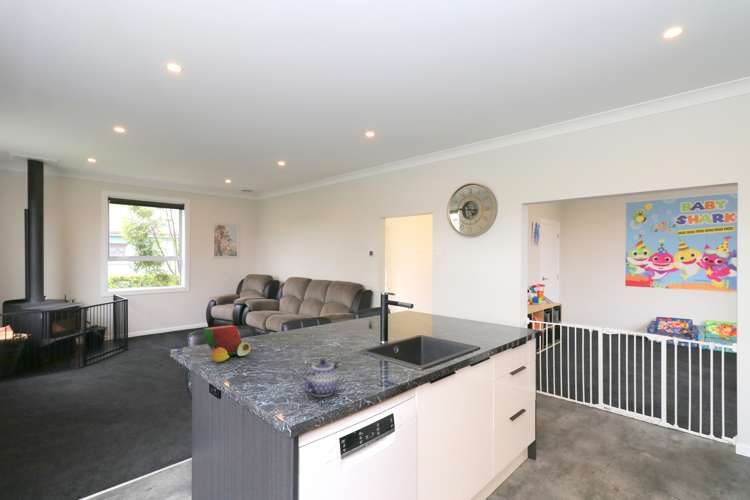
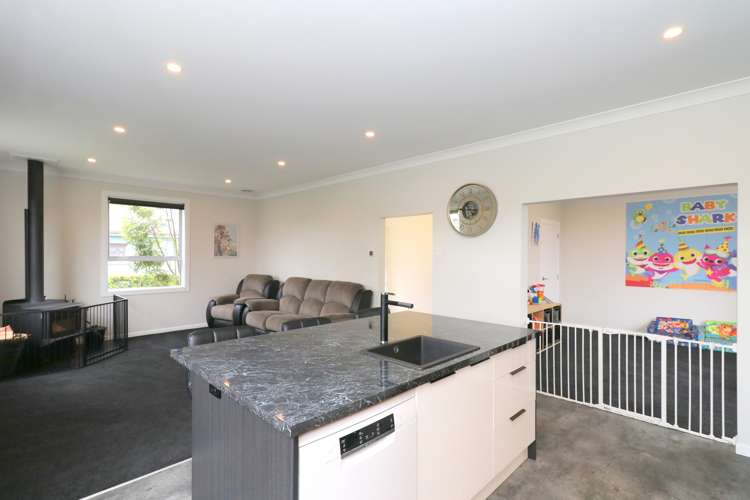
- teapot (322, 376)
- watermelon (229, 341)
